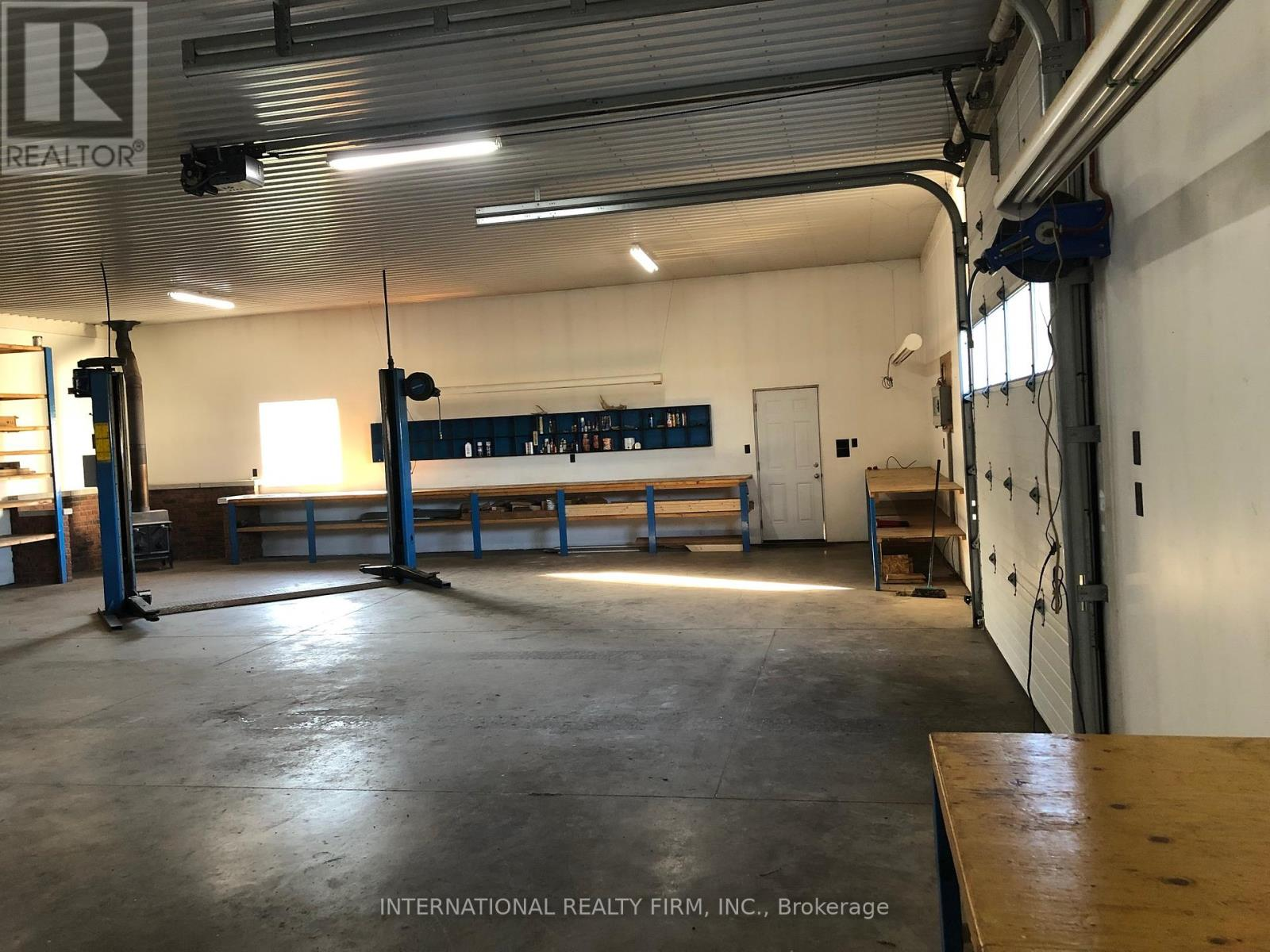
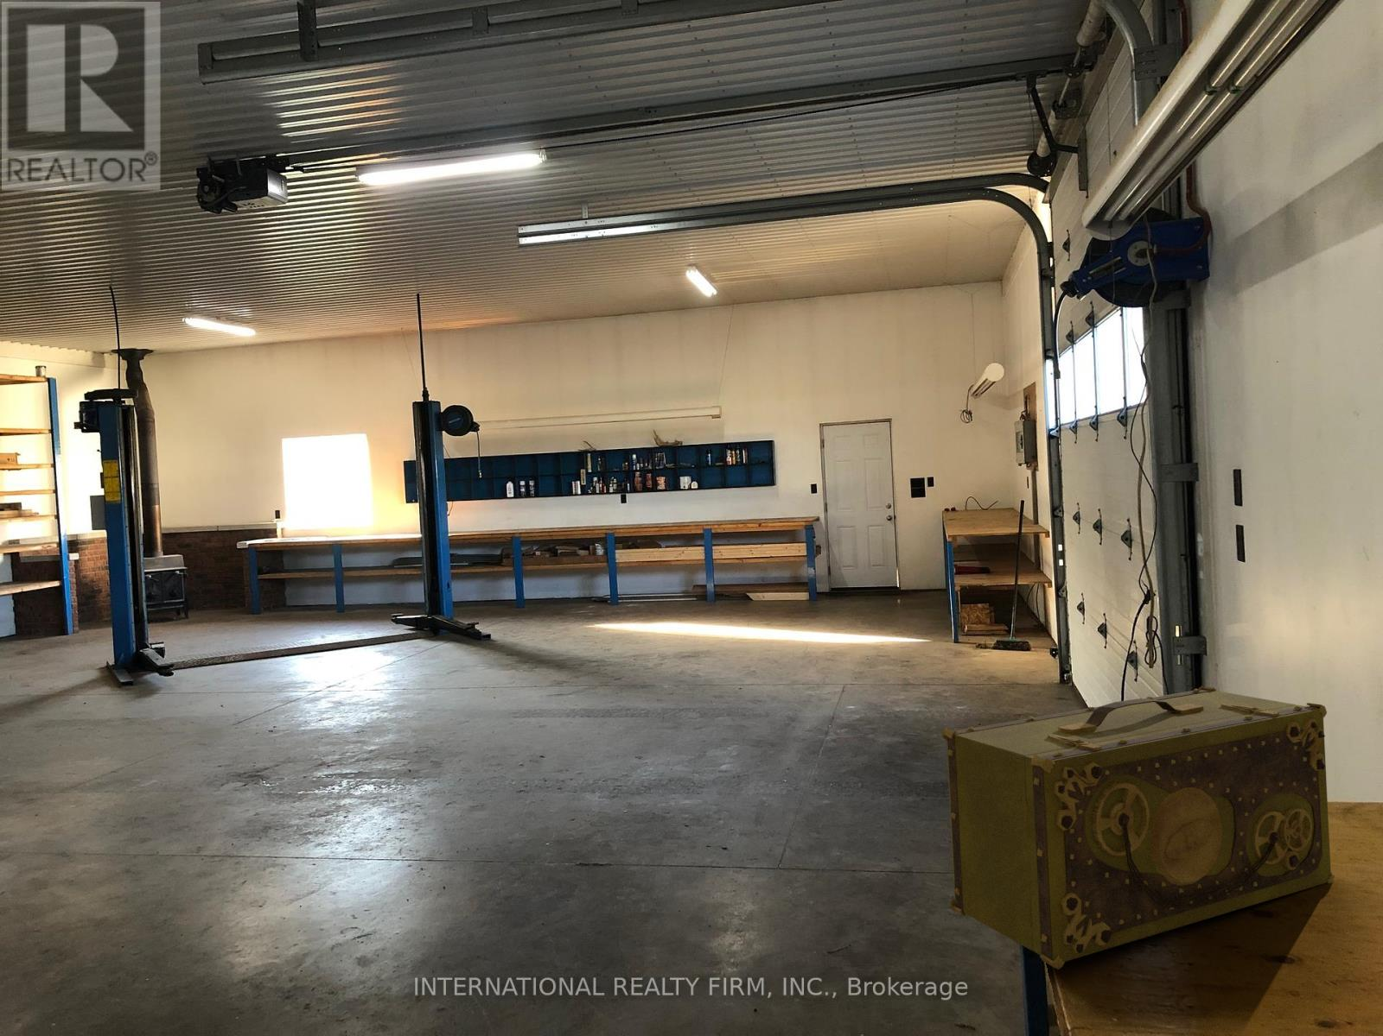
+ toolbox (1142, 801)
